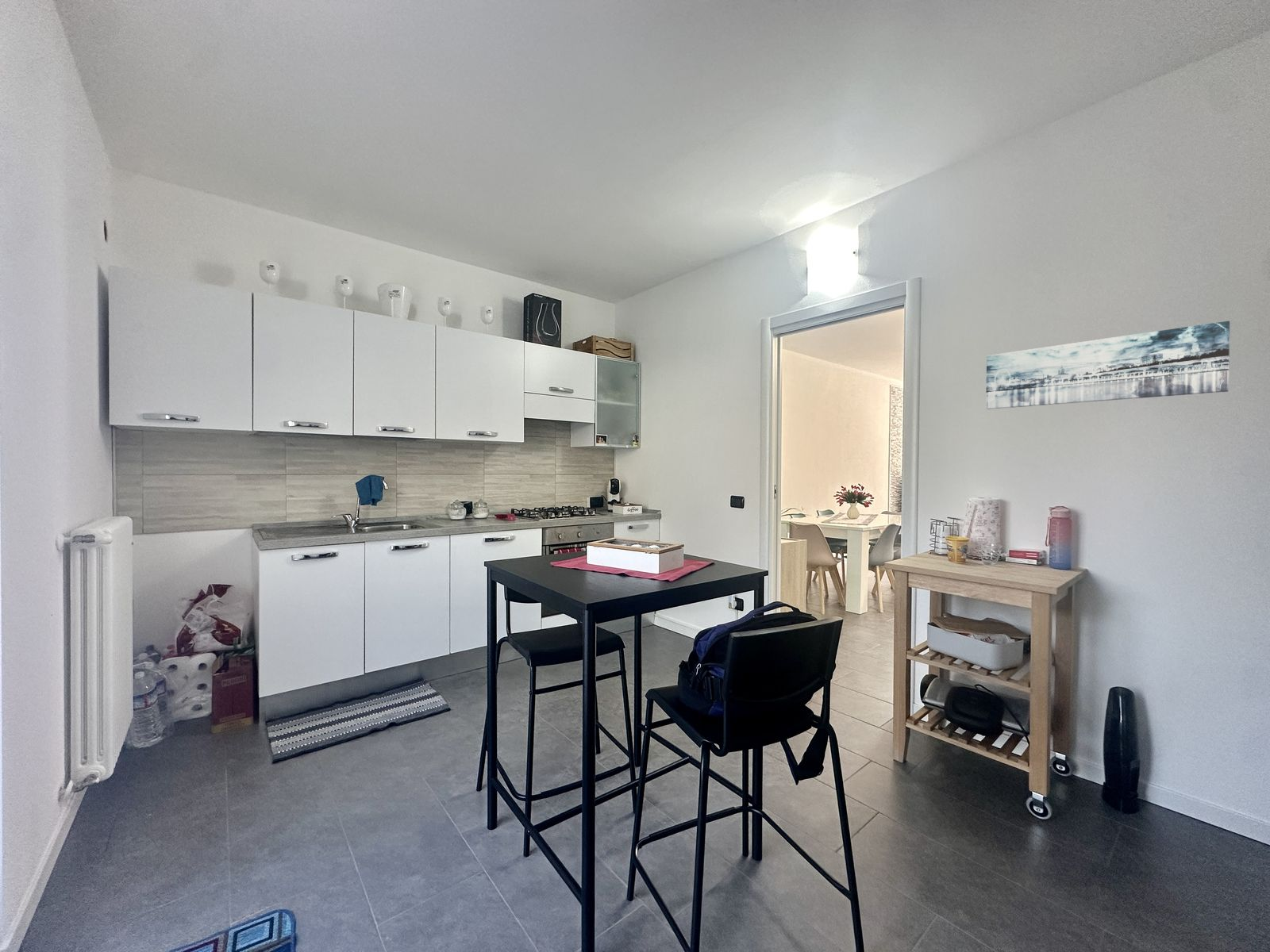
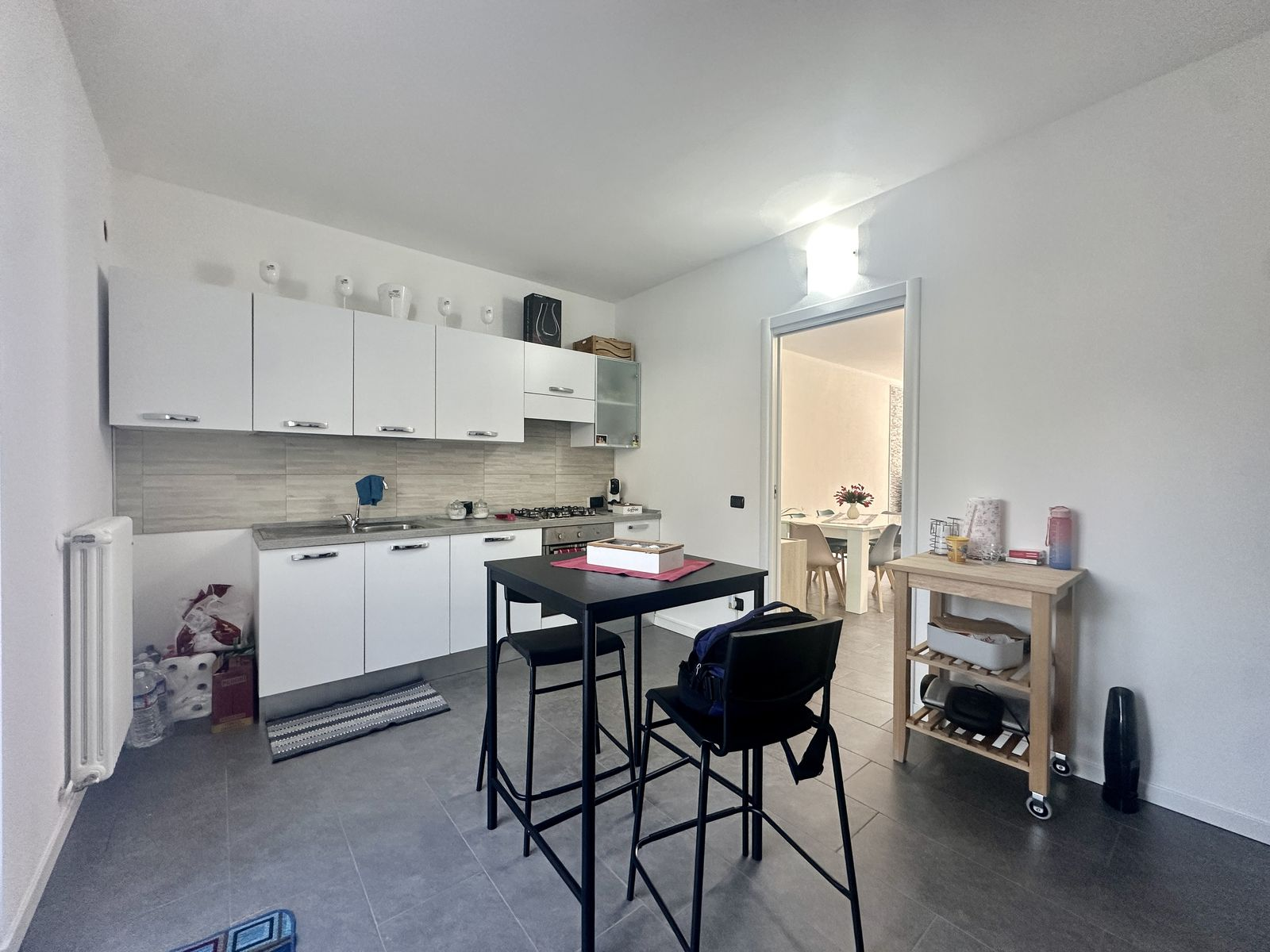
- wall art (1091, 370)
